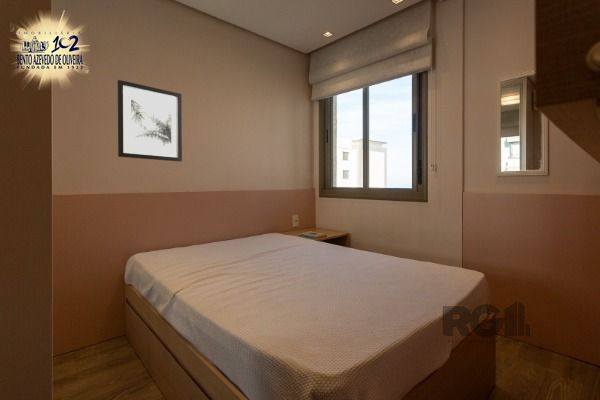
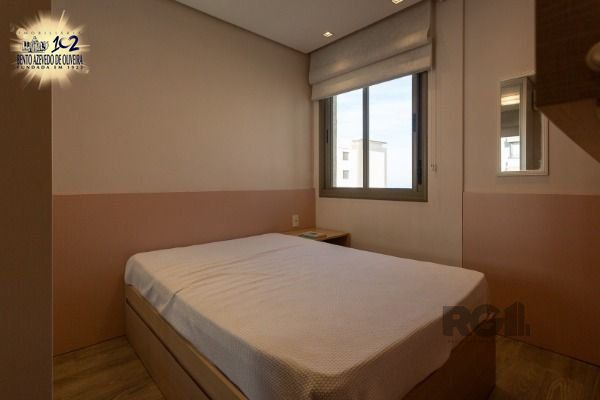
- wall art (151, 123)
